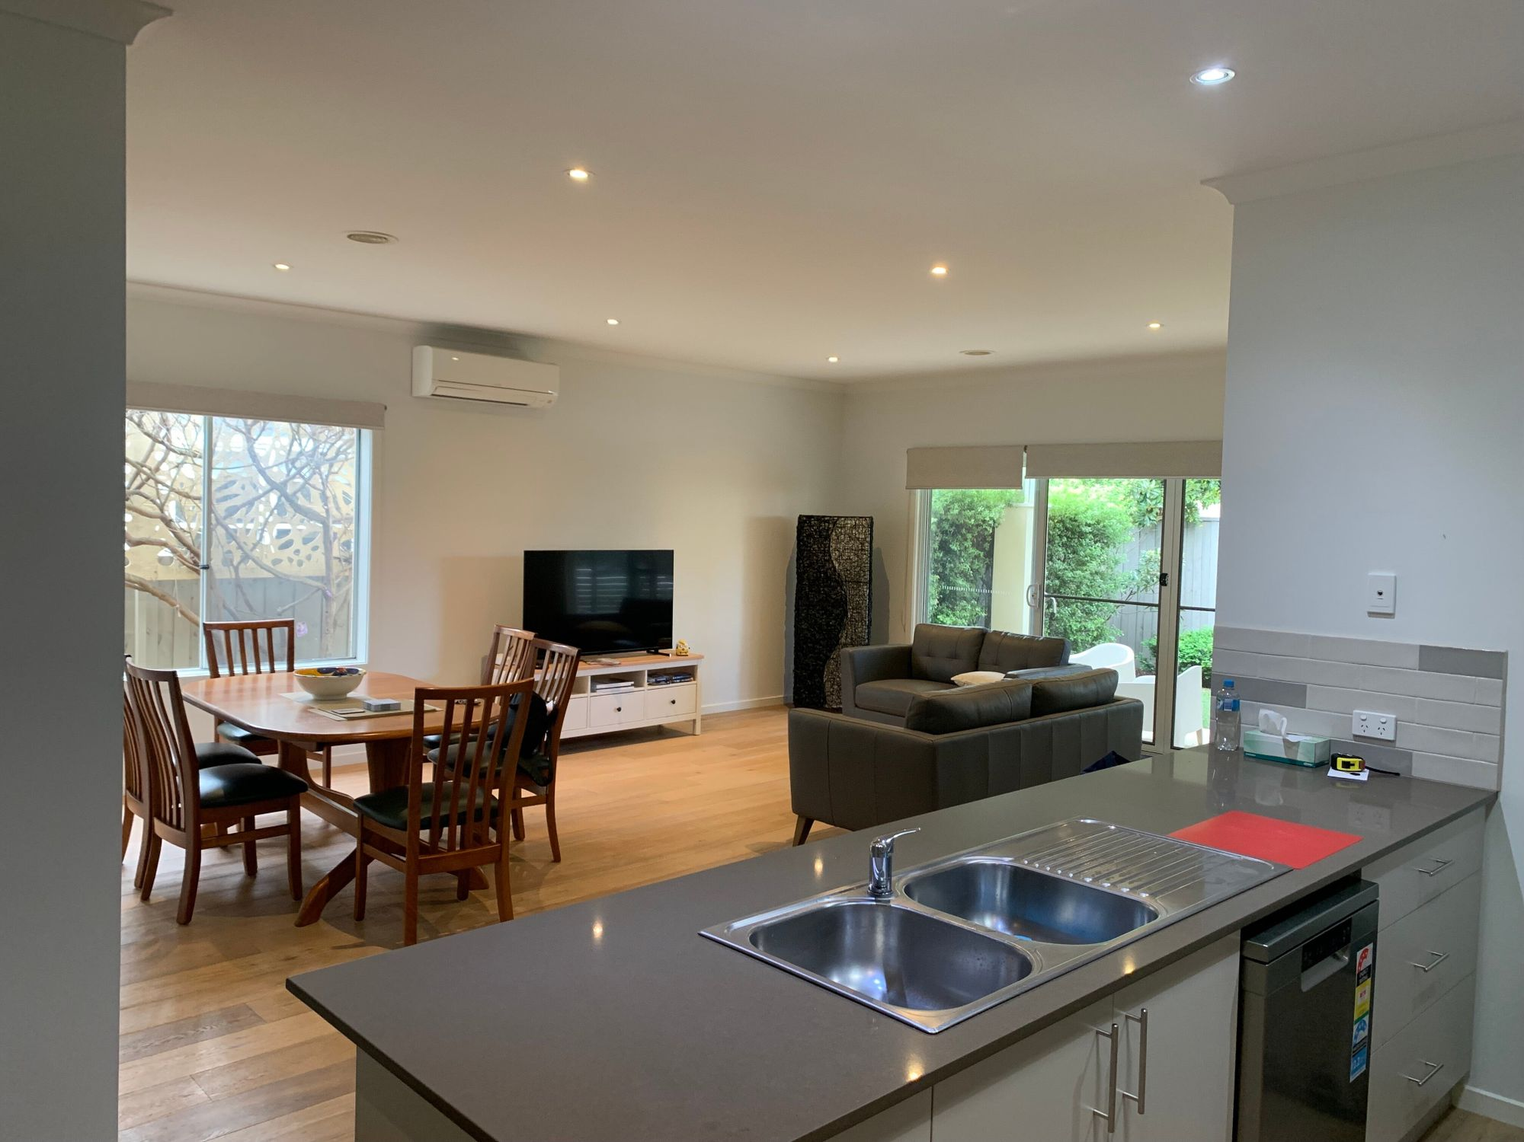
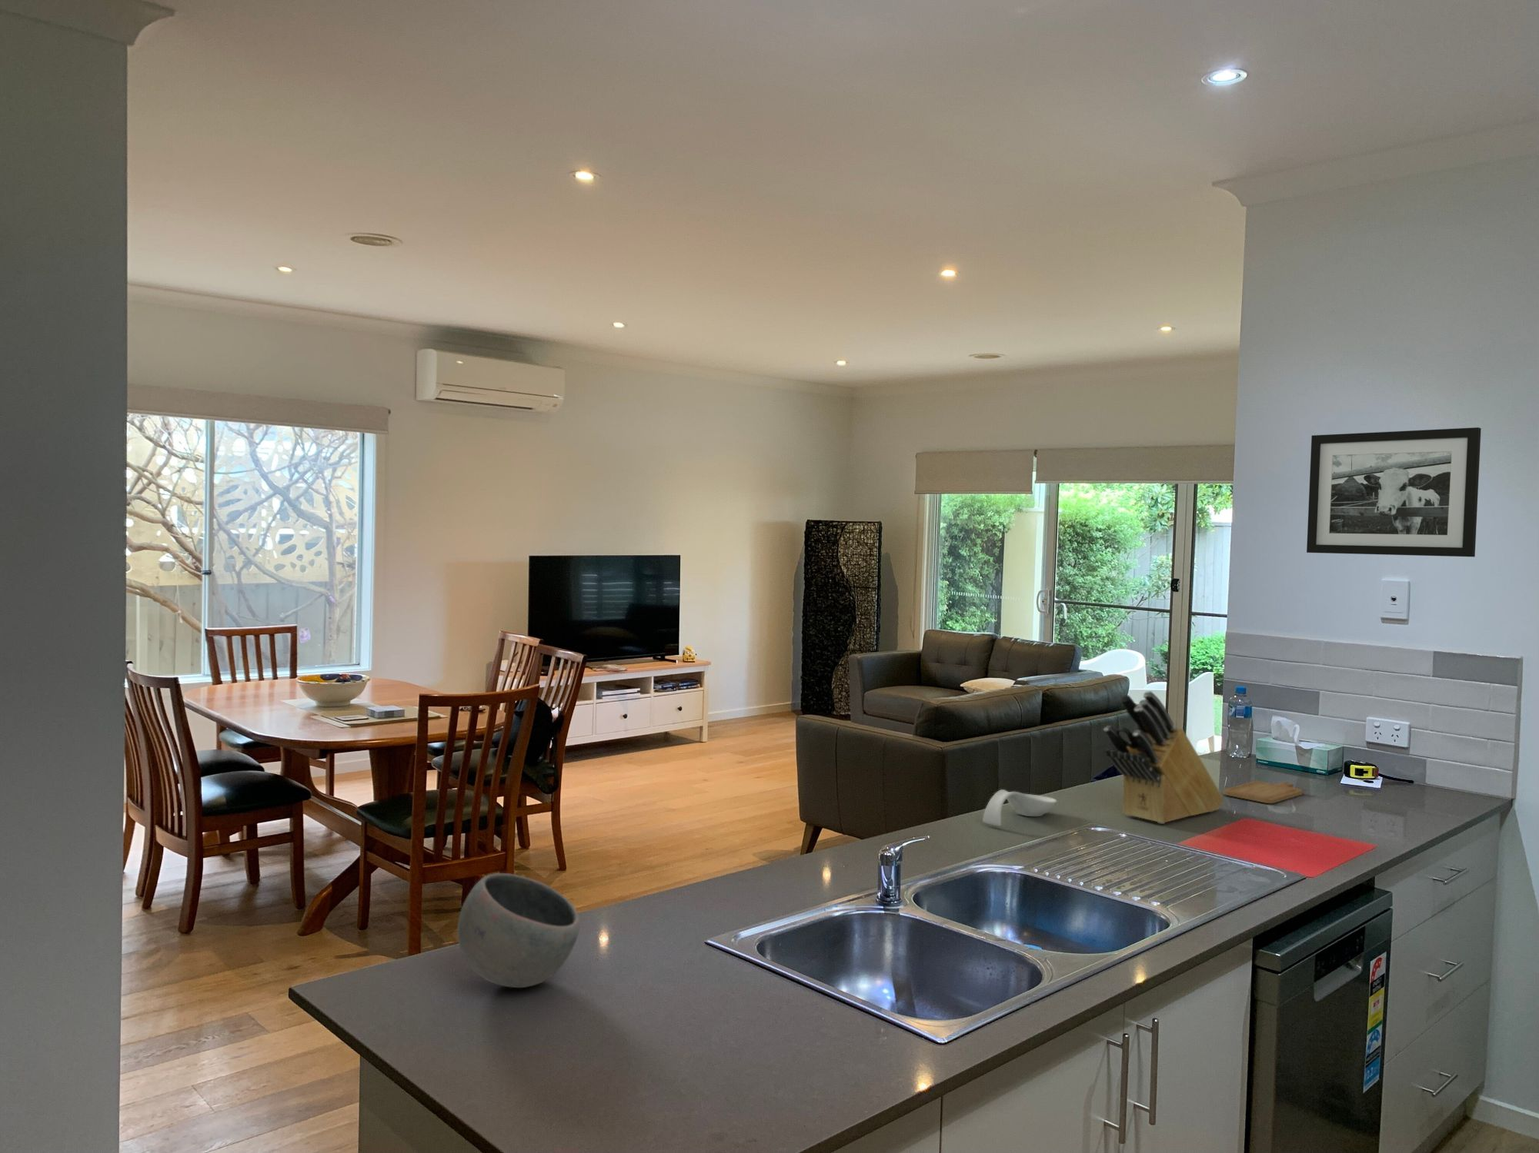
+ knife block (1163, 751)
+ chopping board (1268, 790)
+ bowl (519, 931)
+ spoon rest (1019, 803)
+ picture frame (1389, 493)
